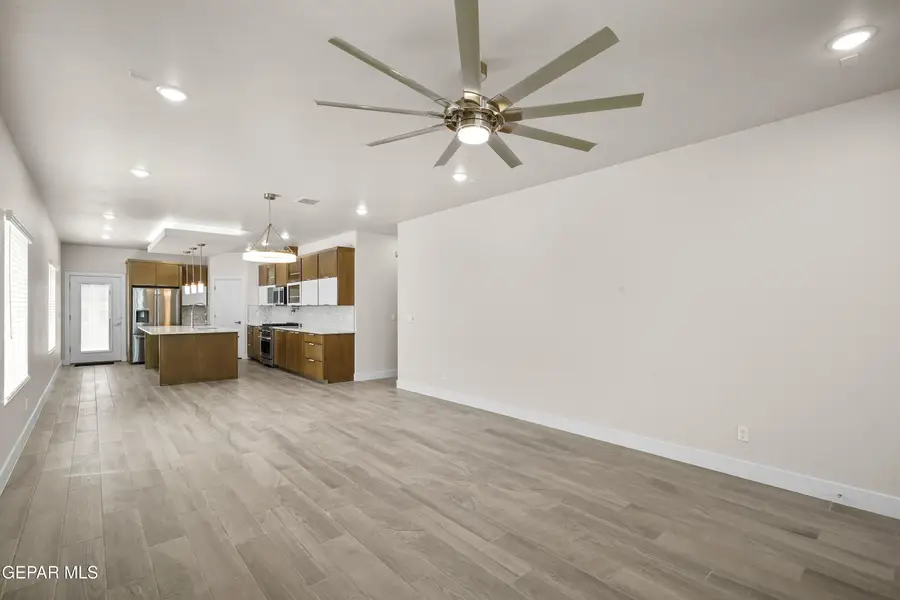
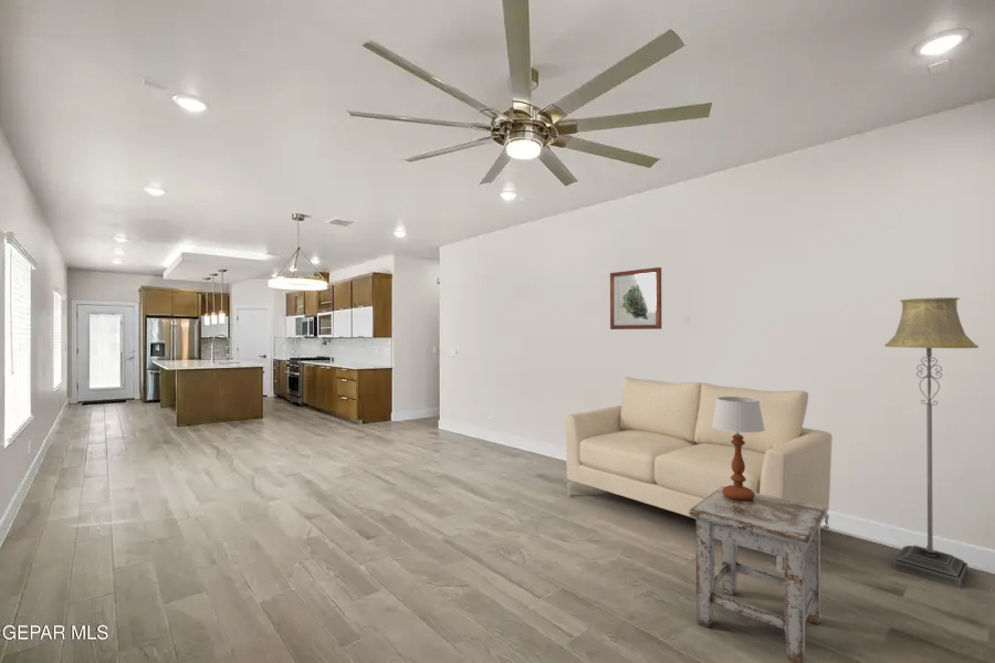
+ floor lamp (929, 434)
+ sofa (684, 448)
+ table lamp (737, 448)
+ stool (756, 568)
+ wall art (635, 299)
